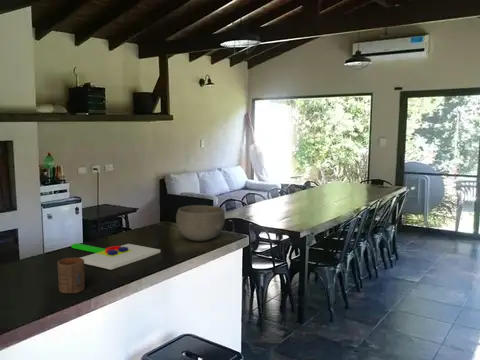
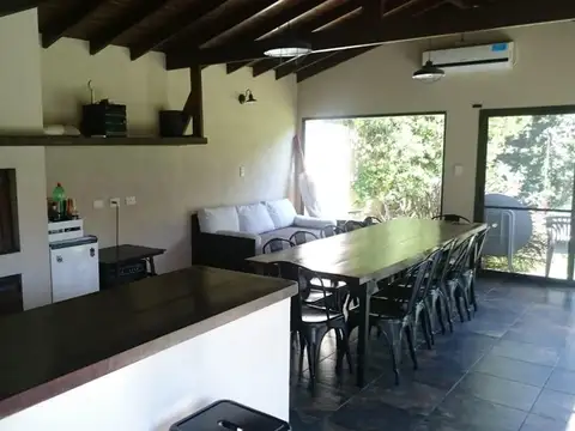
- bowl (201, 223)
- cup (71, 275)
- chopping board (103, 250)
